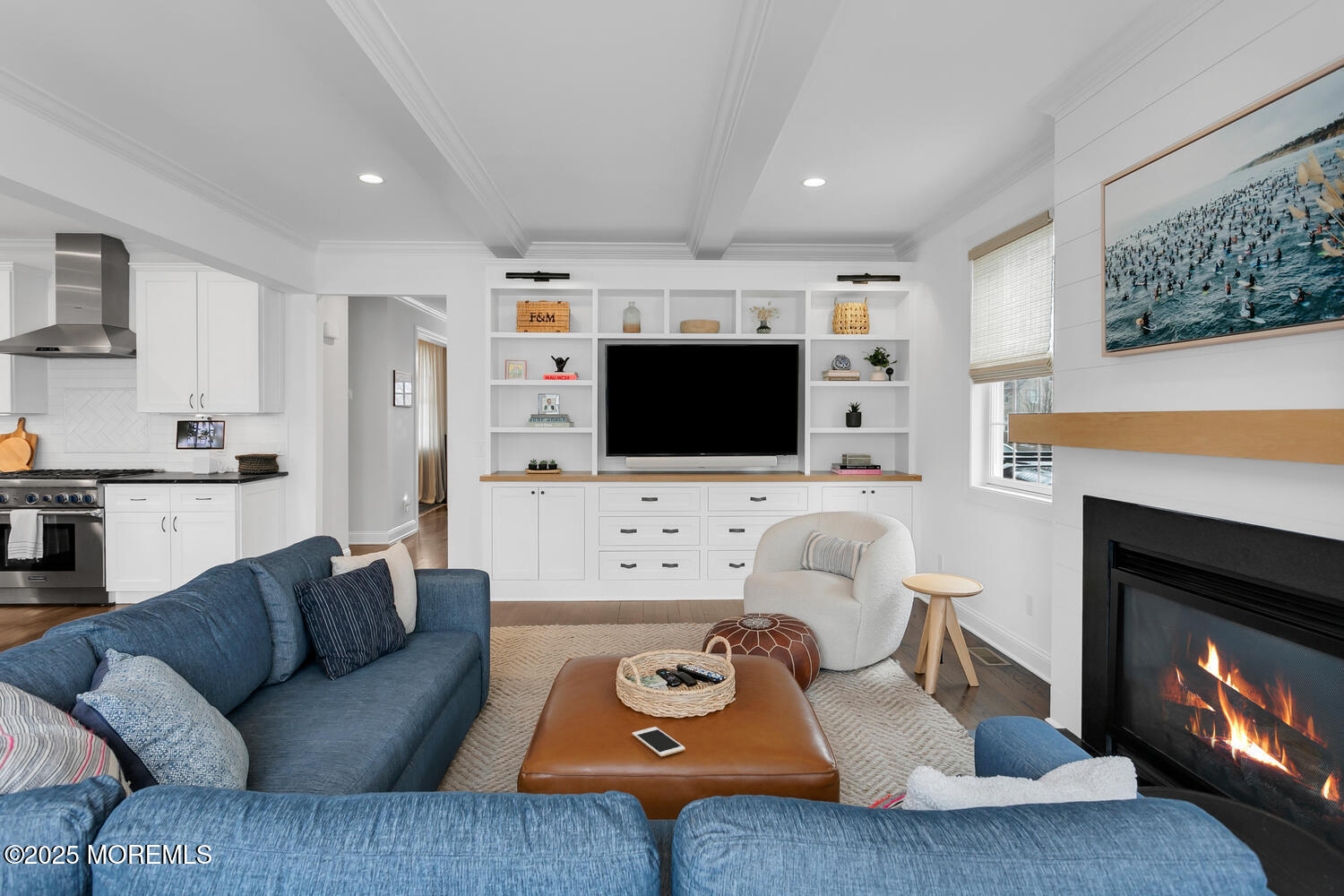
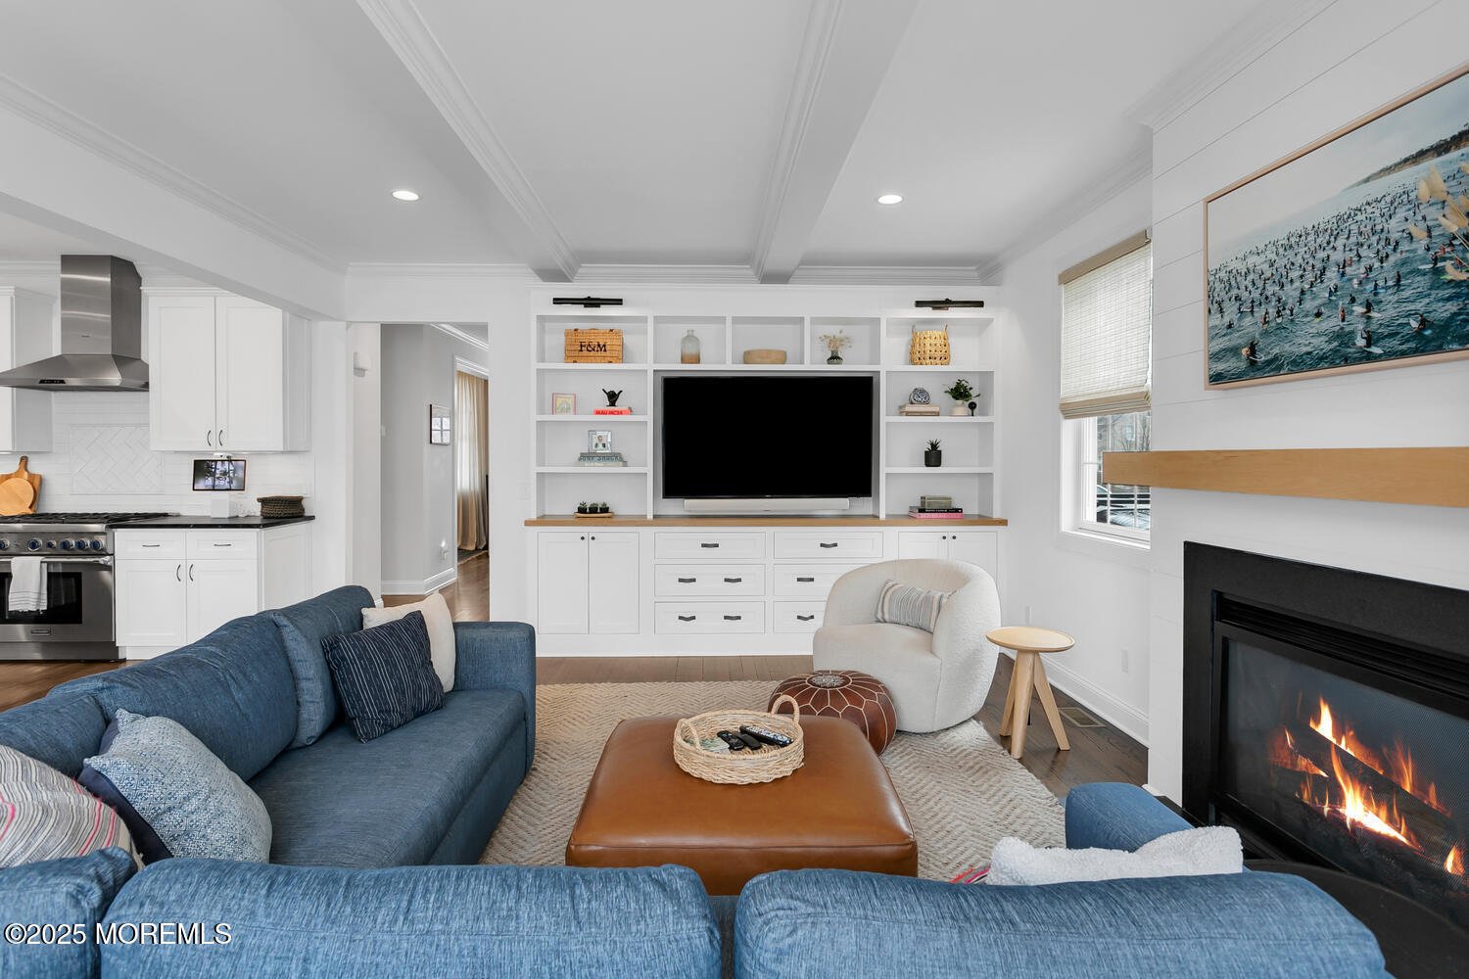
- cell phone (658, 741)
